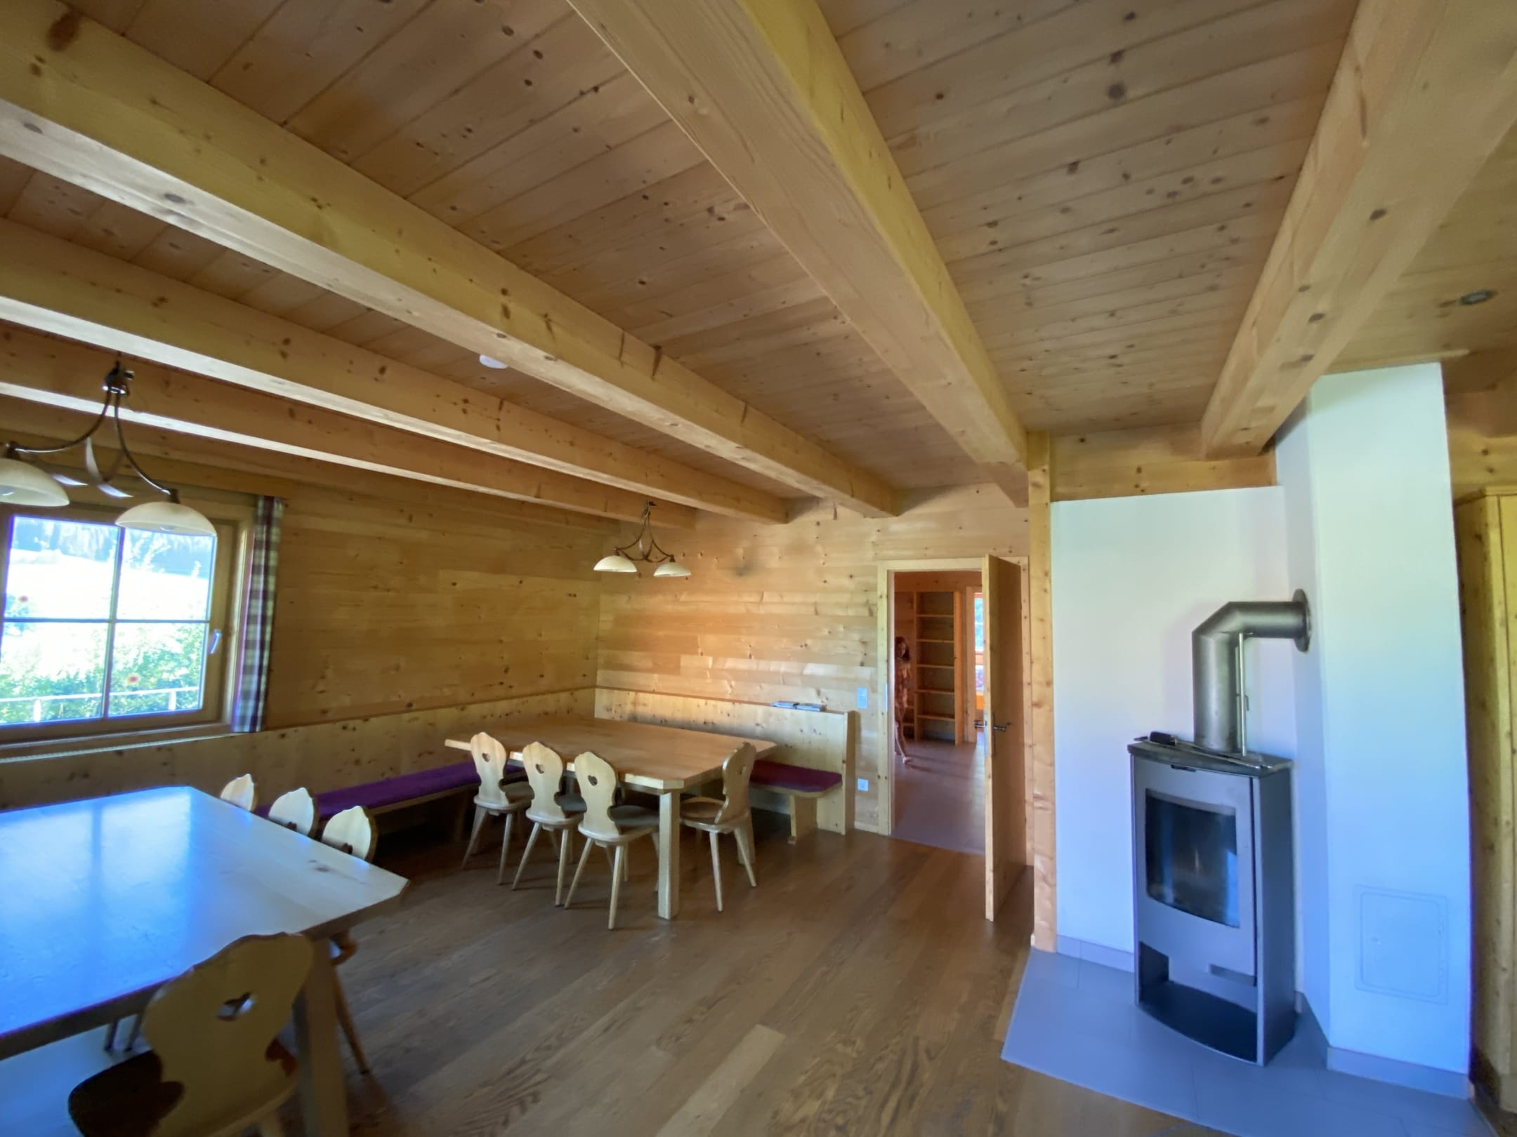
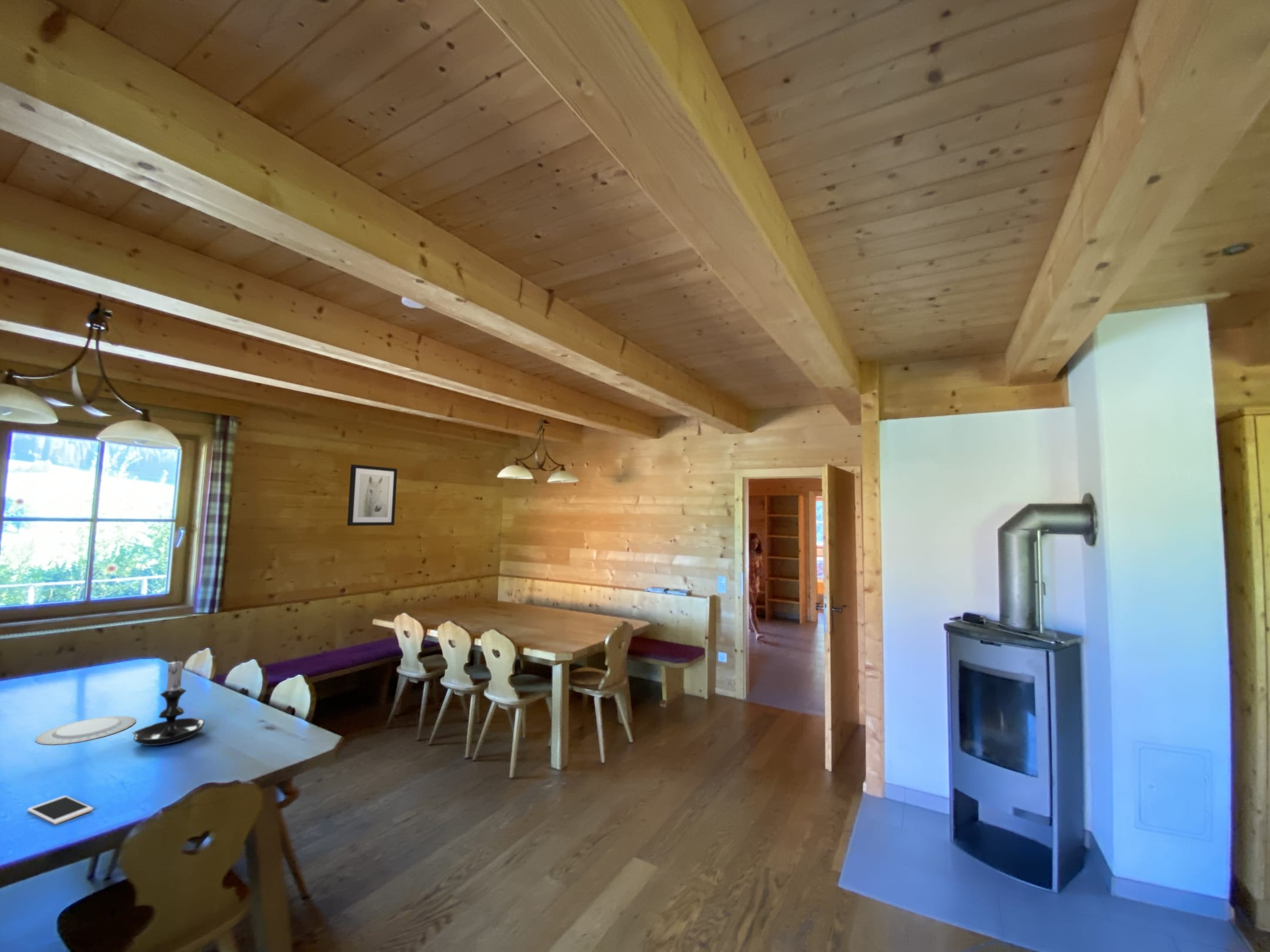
+ chinaware (88, 728)
+ cell phone (60, 809)
+ candle holder (171, 698)
+ wall art (373, 496)
